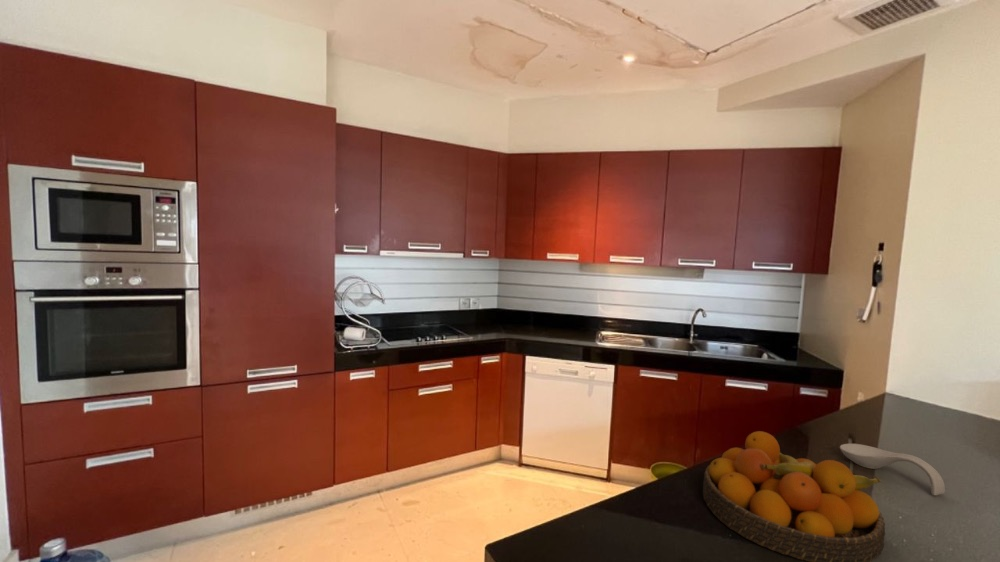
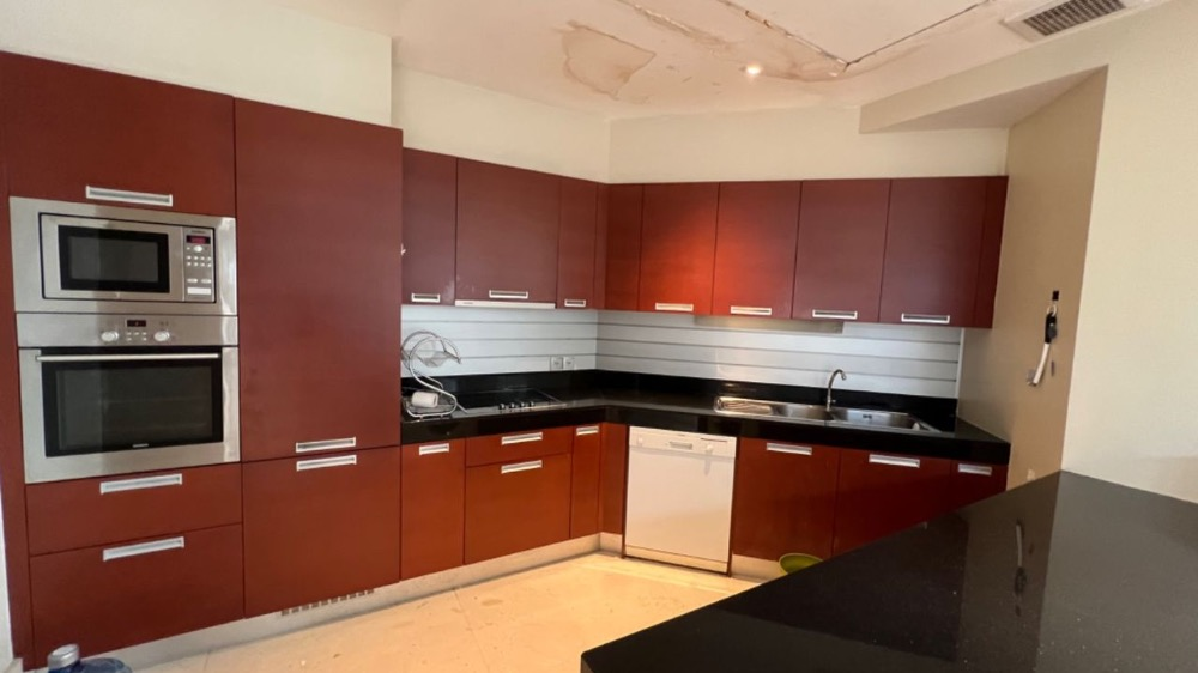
- spoon rest (888, 461)
- fruit bowl (787, 482)
